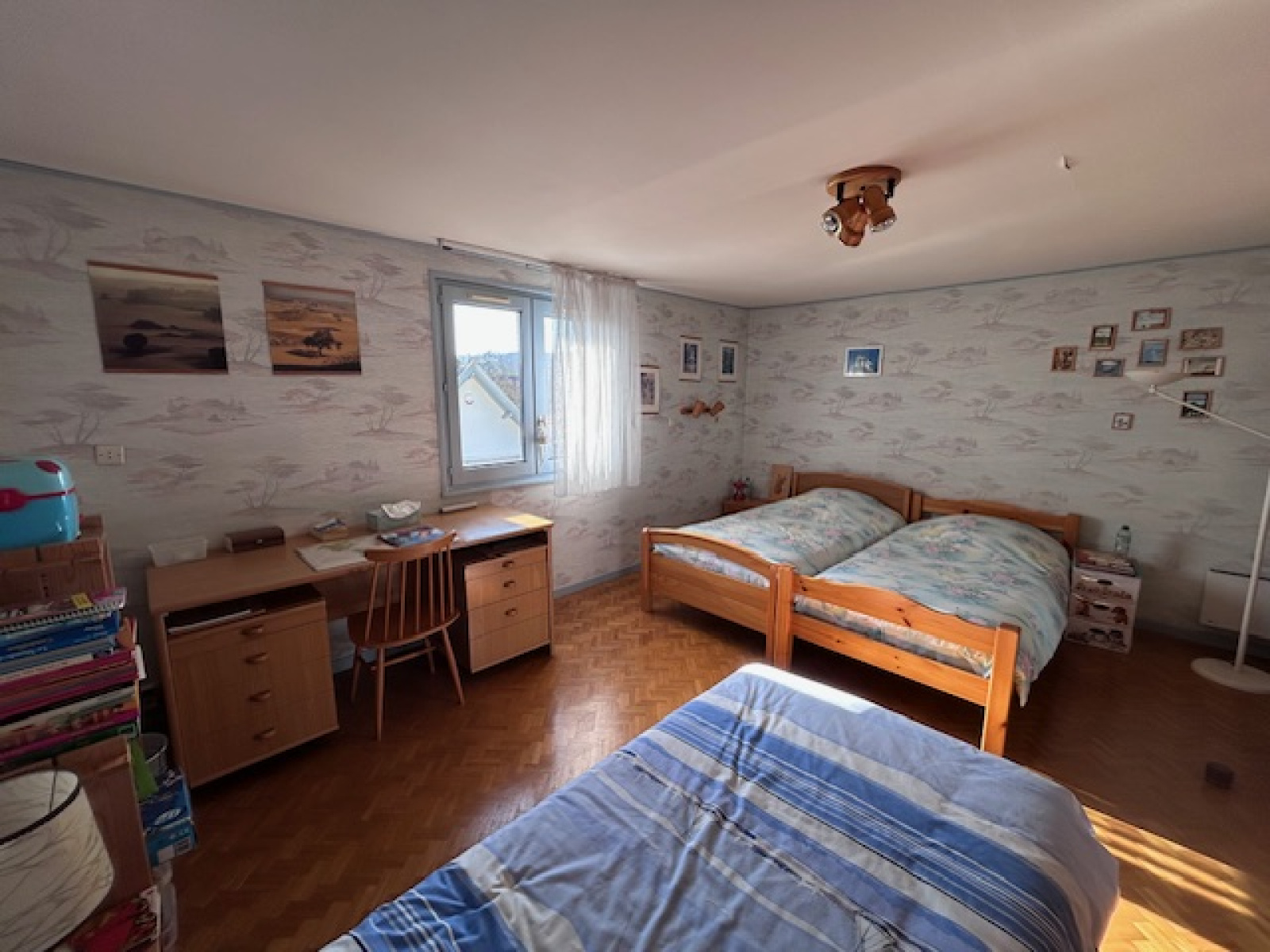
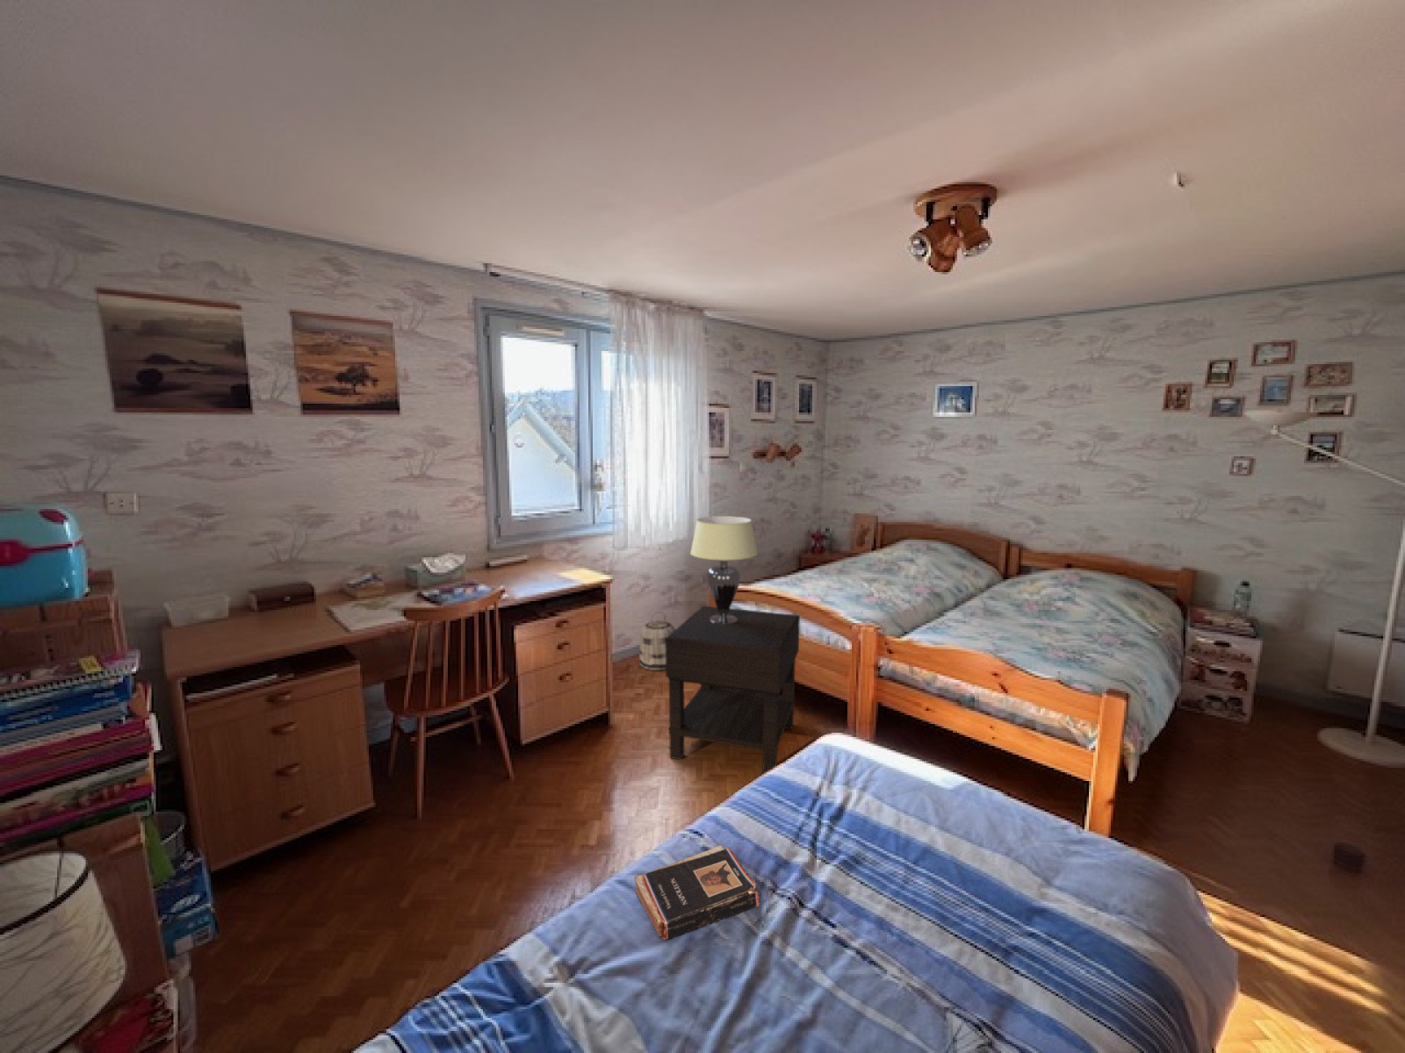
+ book (695, 886)
+ nightstand (736, 684)
+ basket (658, 637)
+ lampshade (724, 570)
